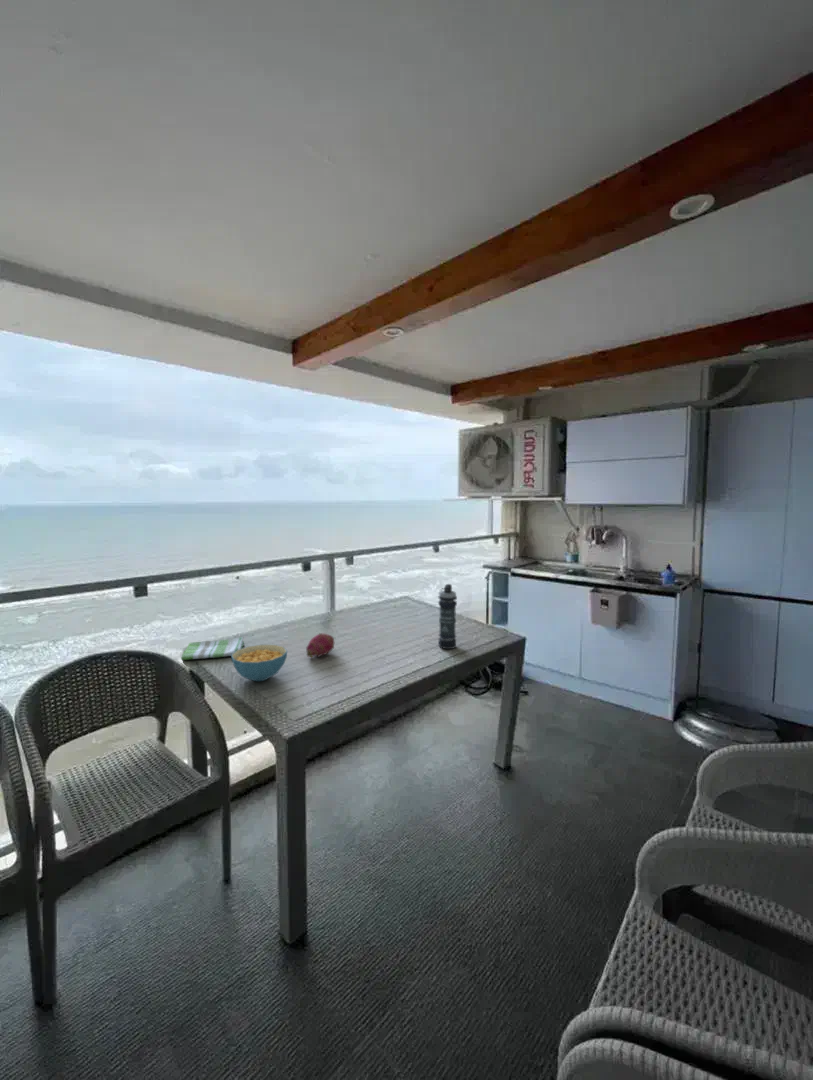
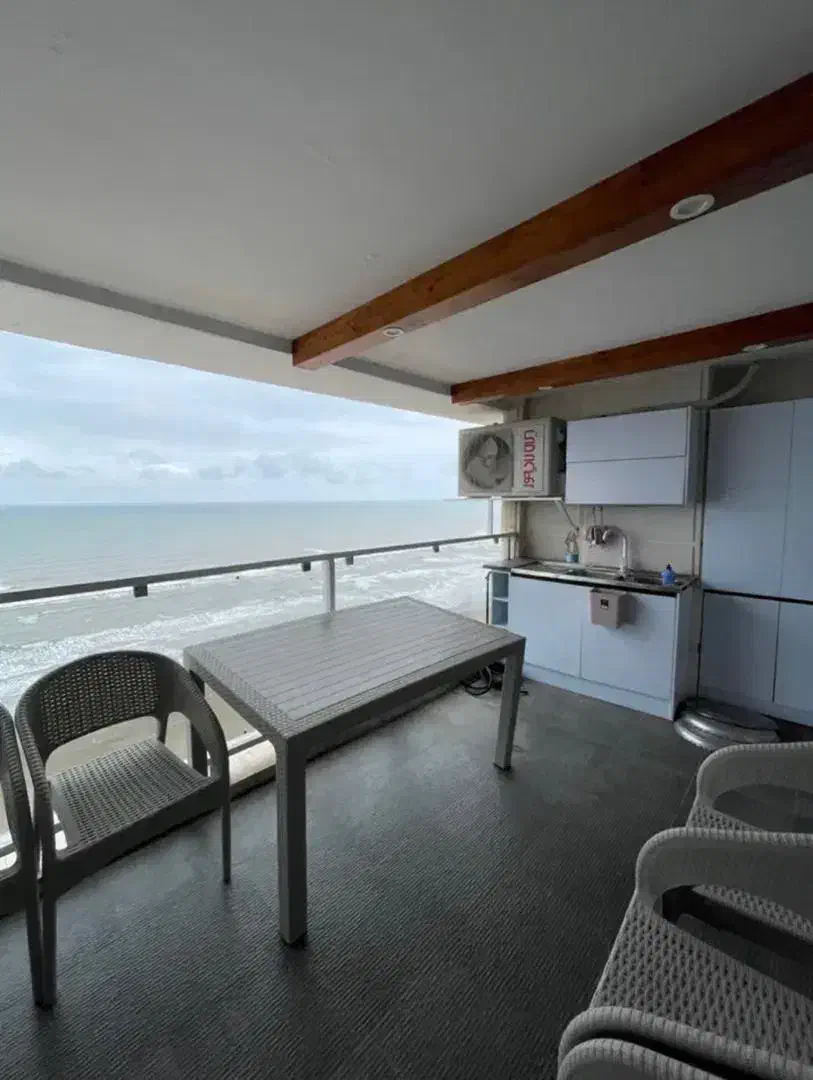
- fruit (320, 644)
- smoke grenade (447, 615)
- cereal bowl (260, 665)
- dish towel (214, 647)
